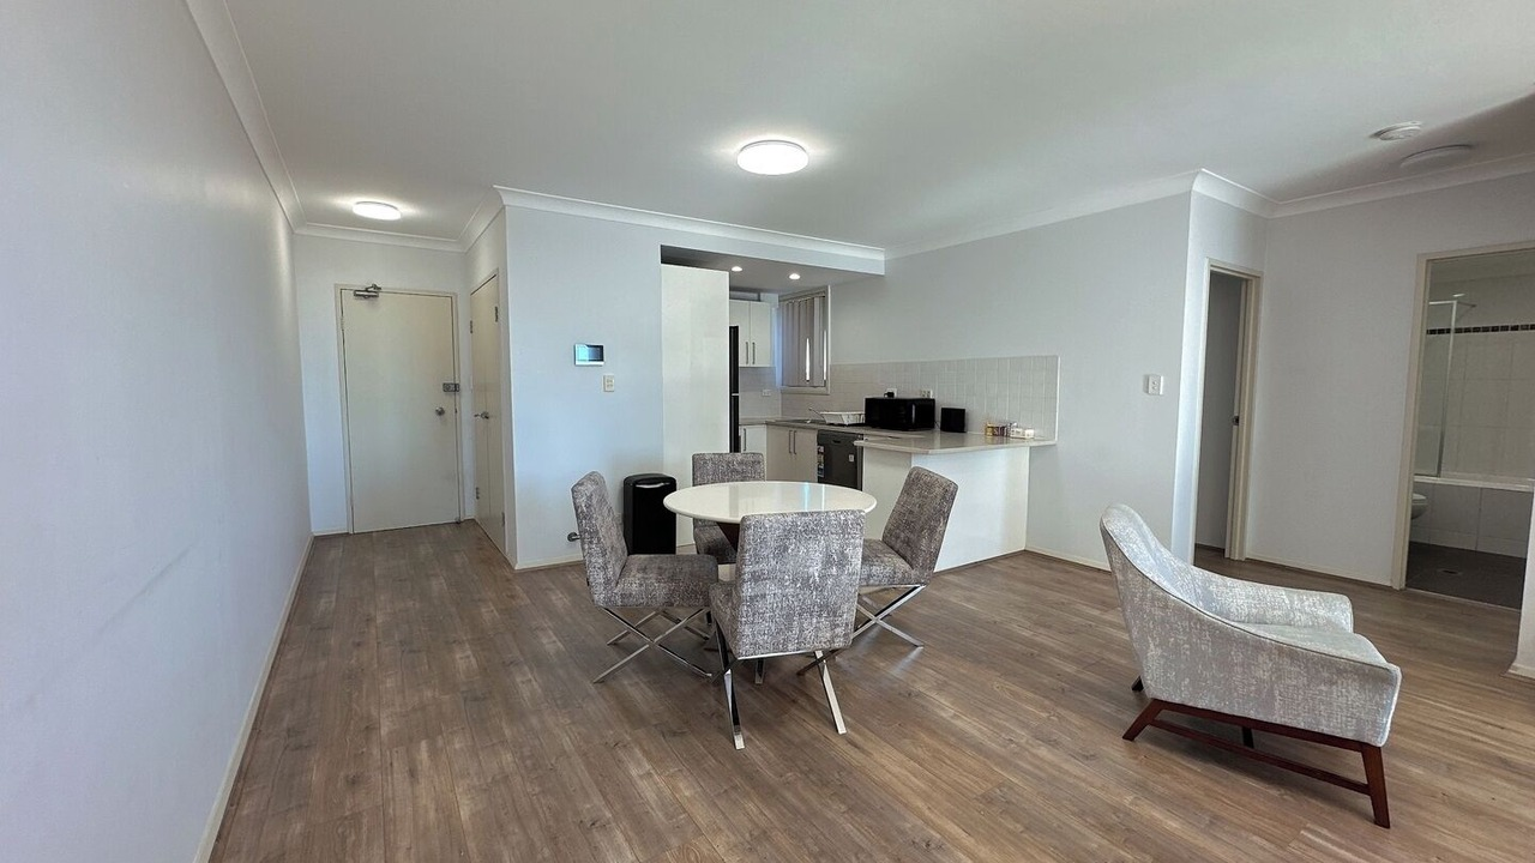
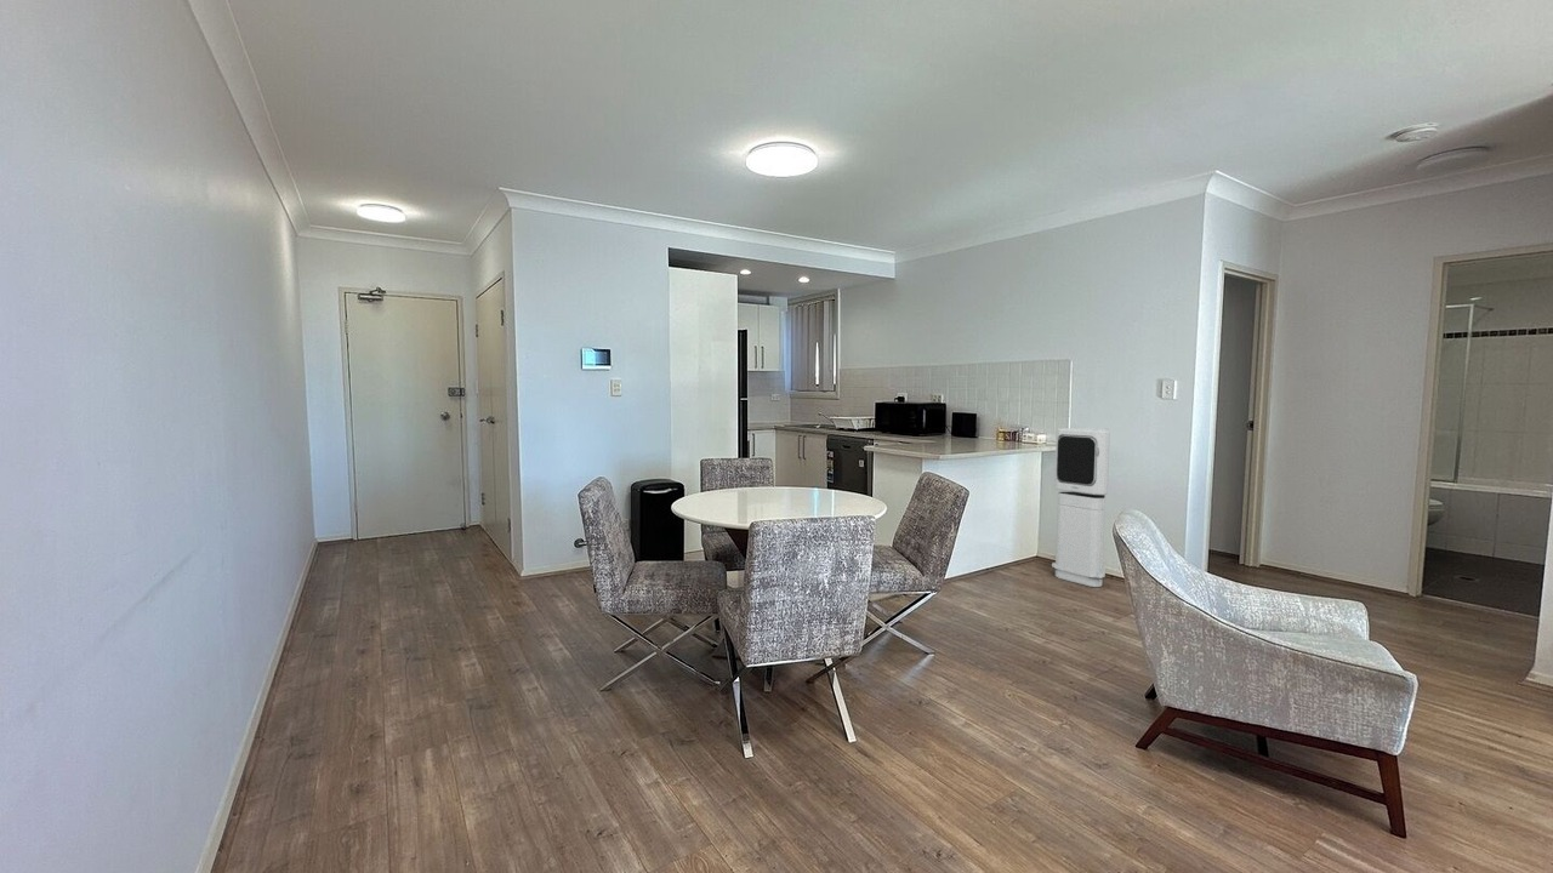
+ air purifier (1090, 503)
